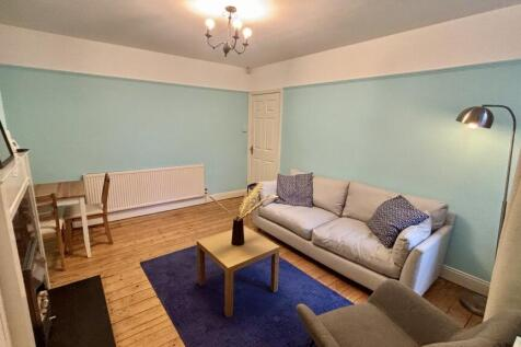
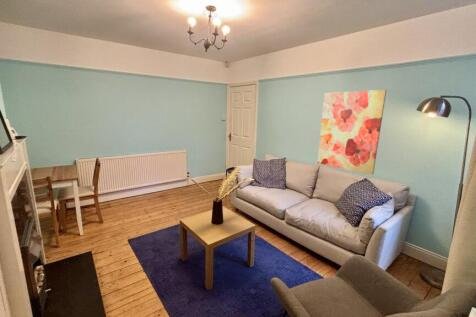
+ wall art (347, 131)
